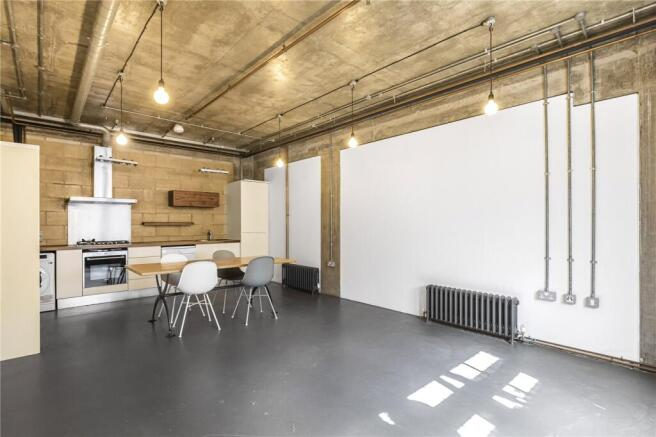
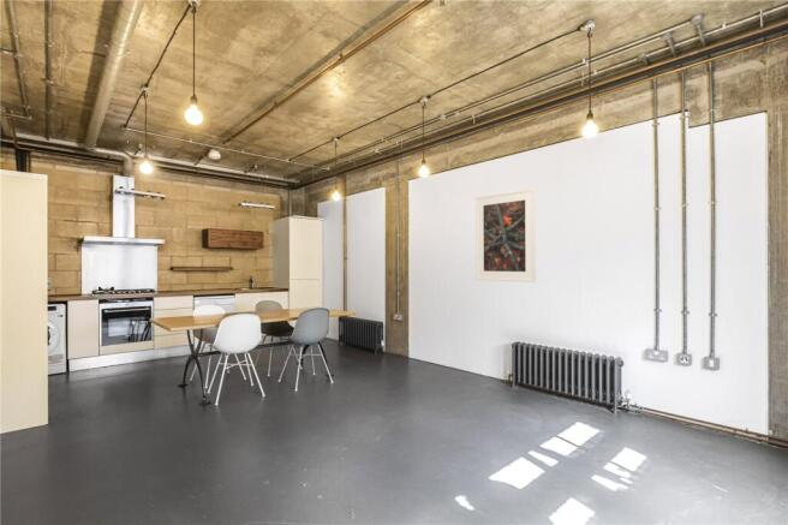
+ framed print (503, 237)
